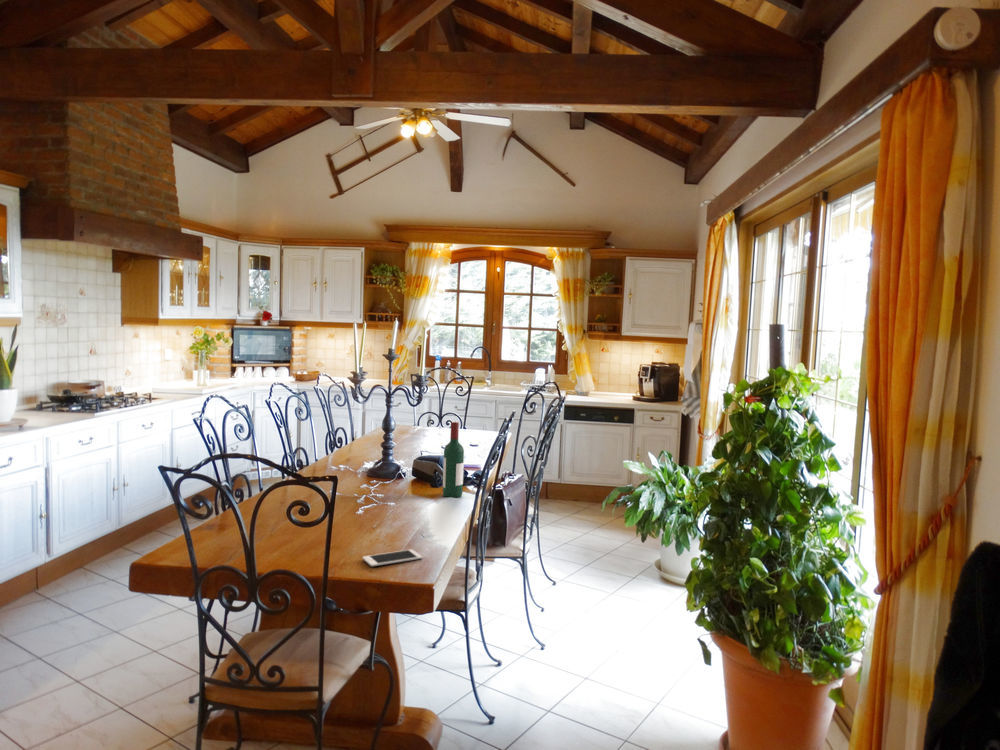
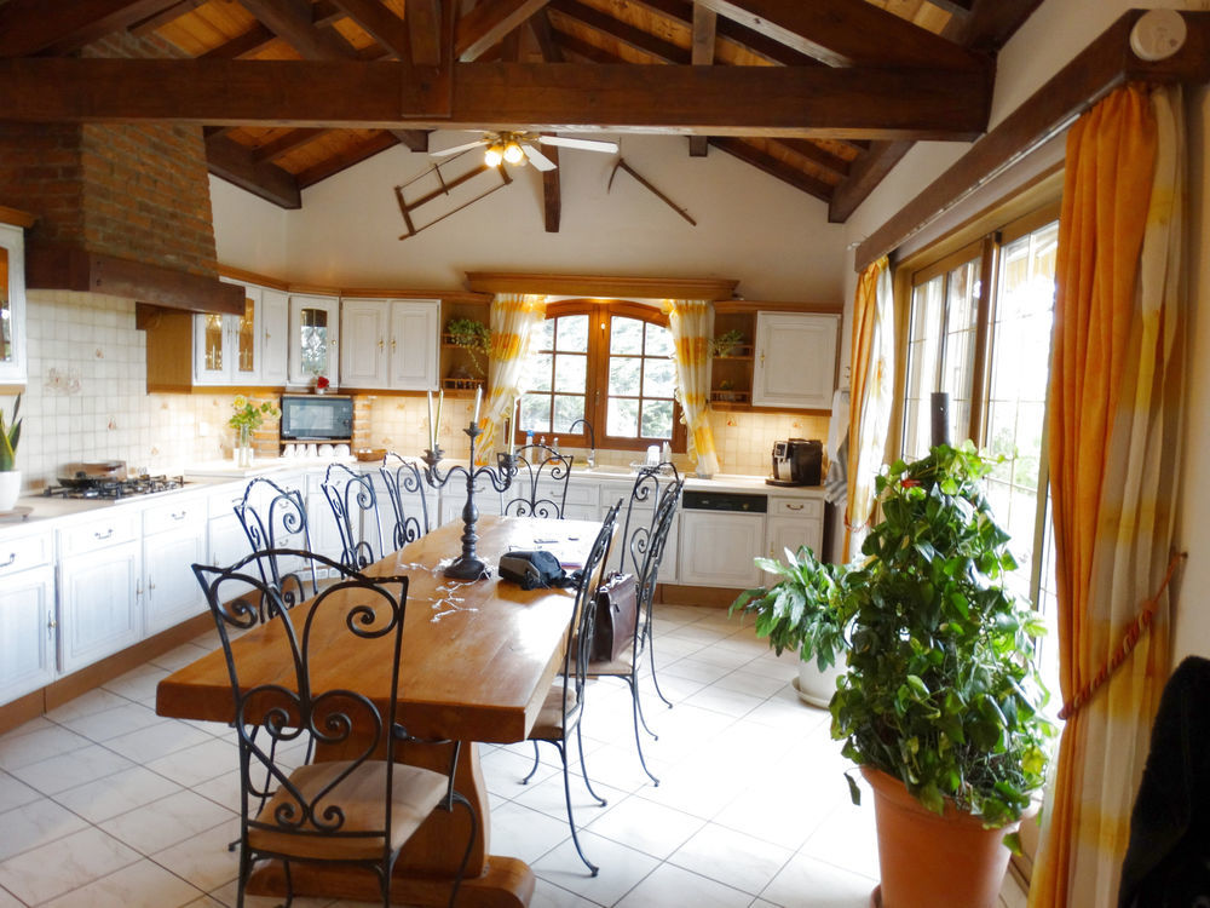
- wine bottle (453, 458)
- cell phone (392, 557)
